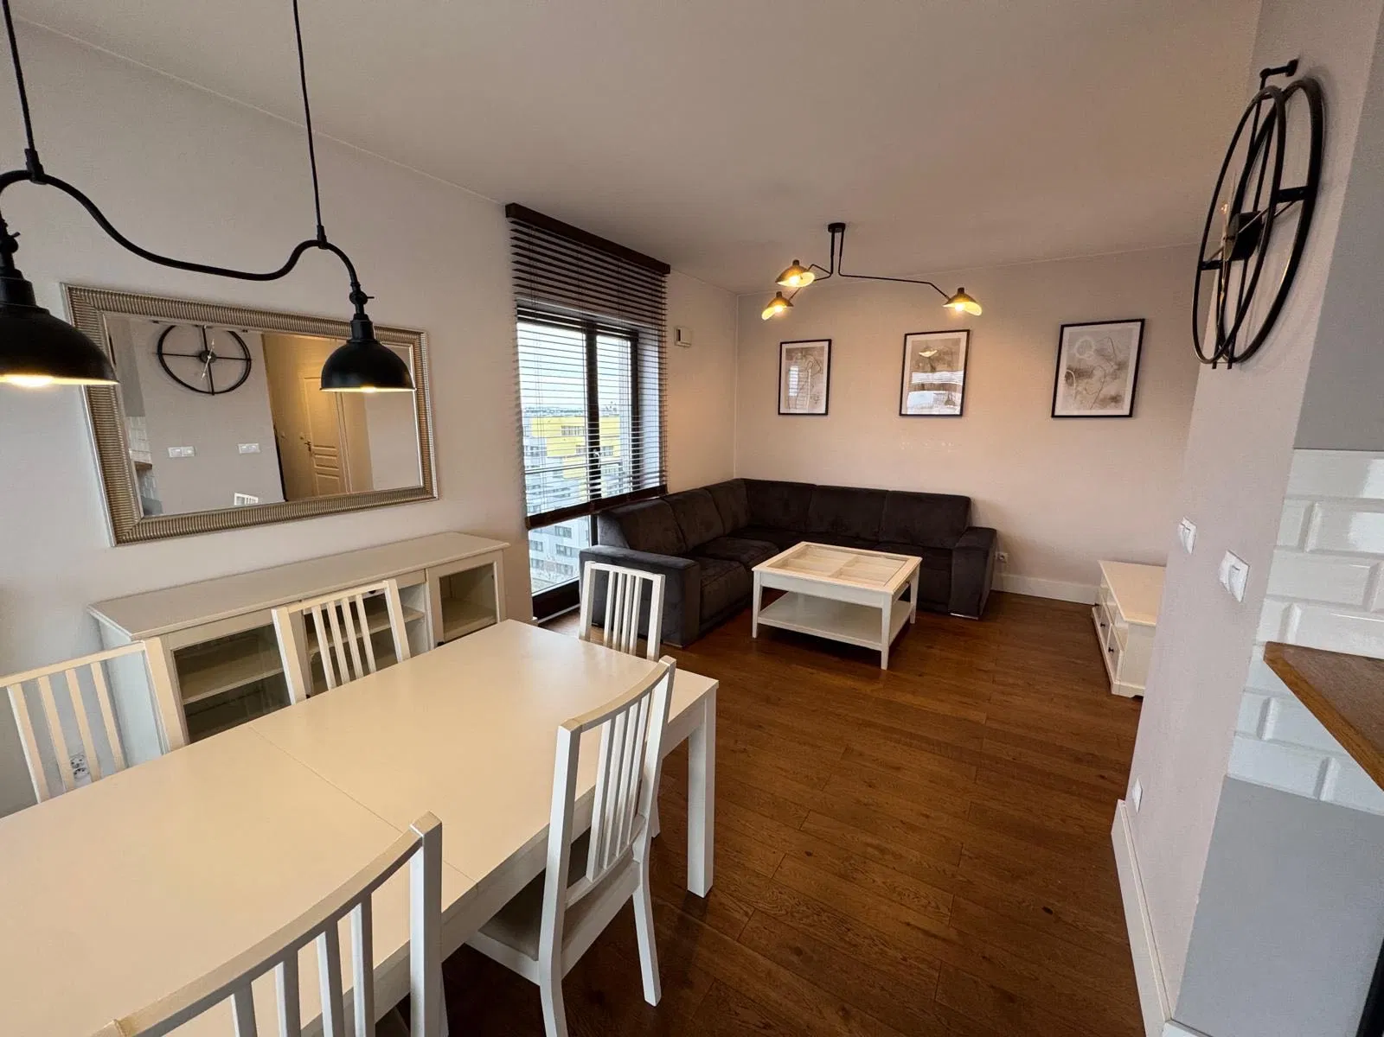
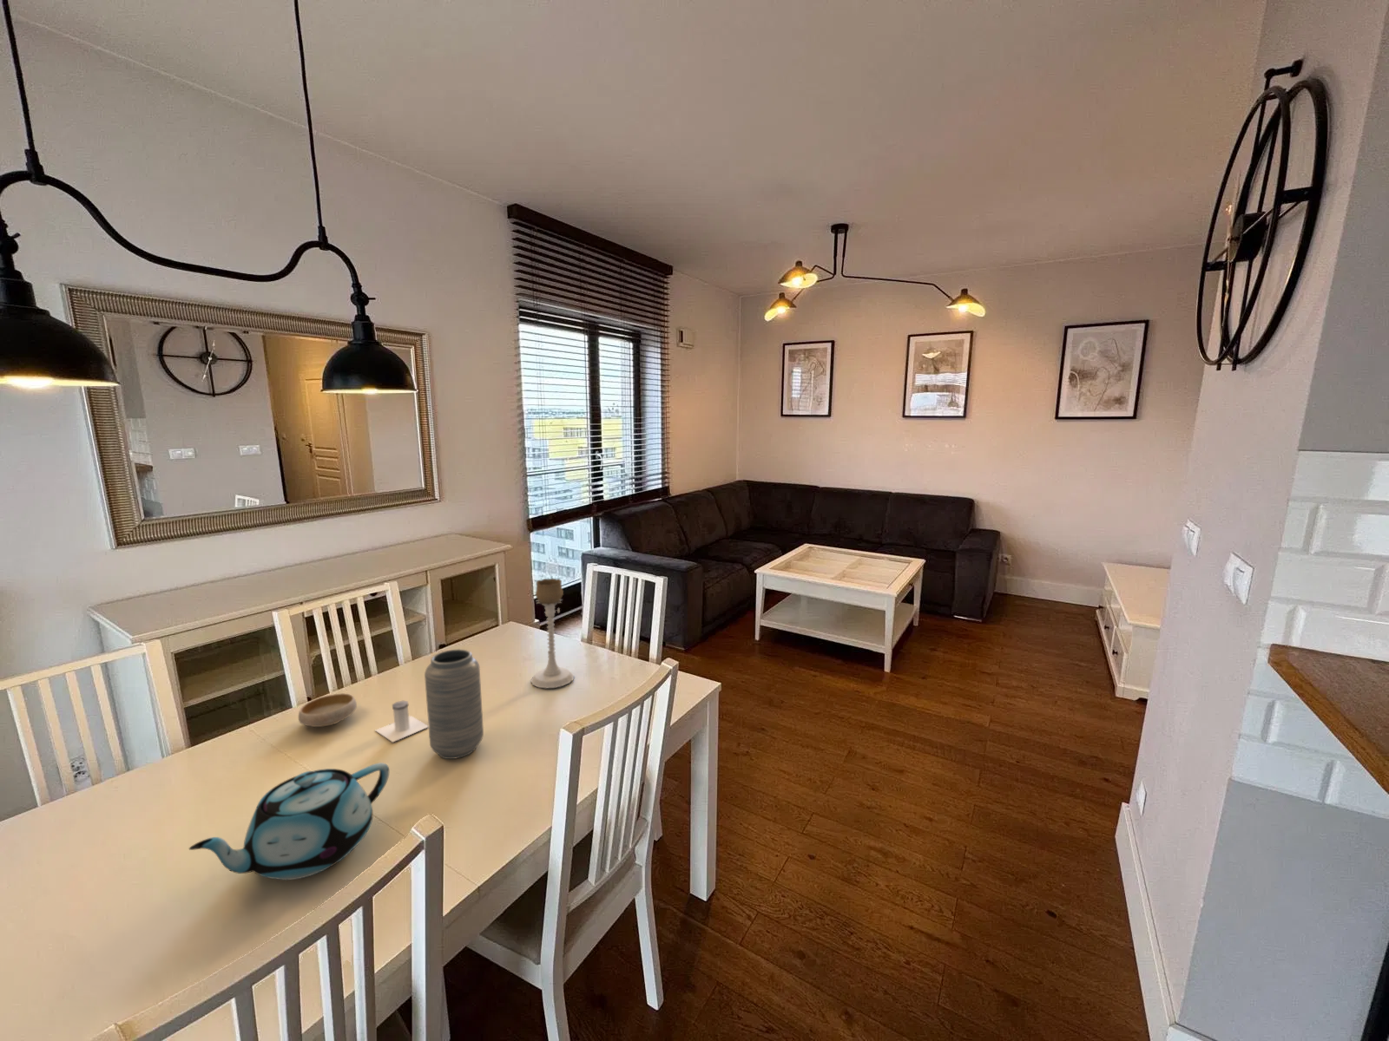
+ salt shaker (401, 715)
+ teapot (303, 817)
+ candle holder (550, 631)
+ bowl (328, 712)
+ vase (454, 703)
